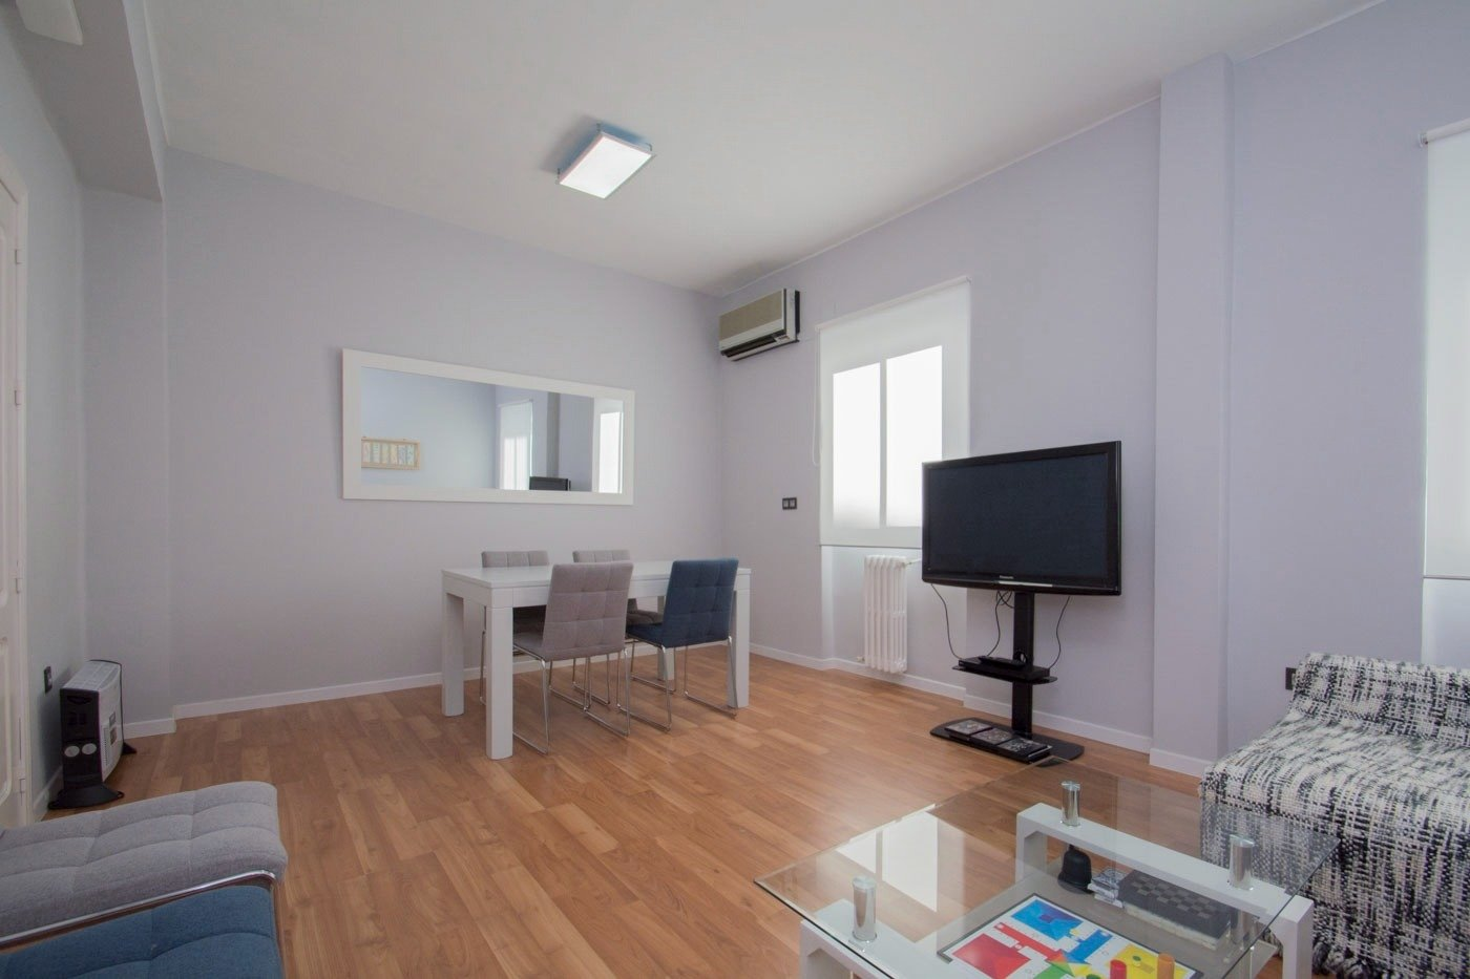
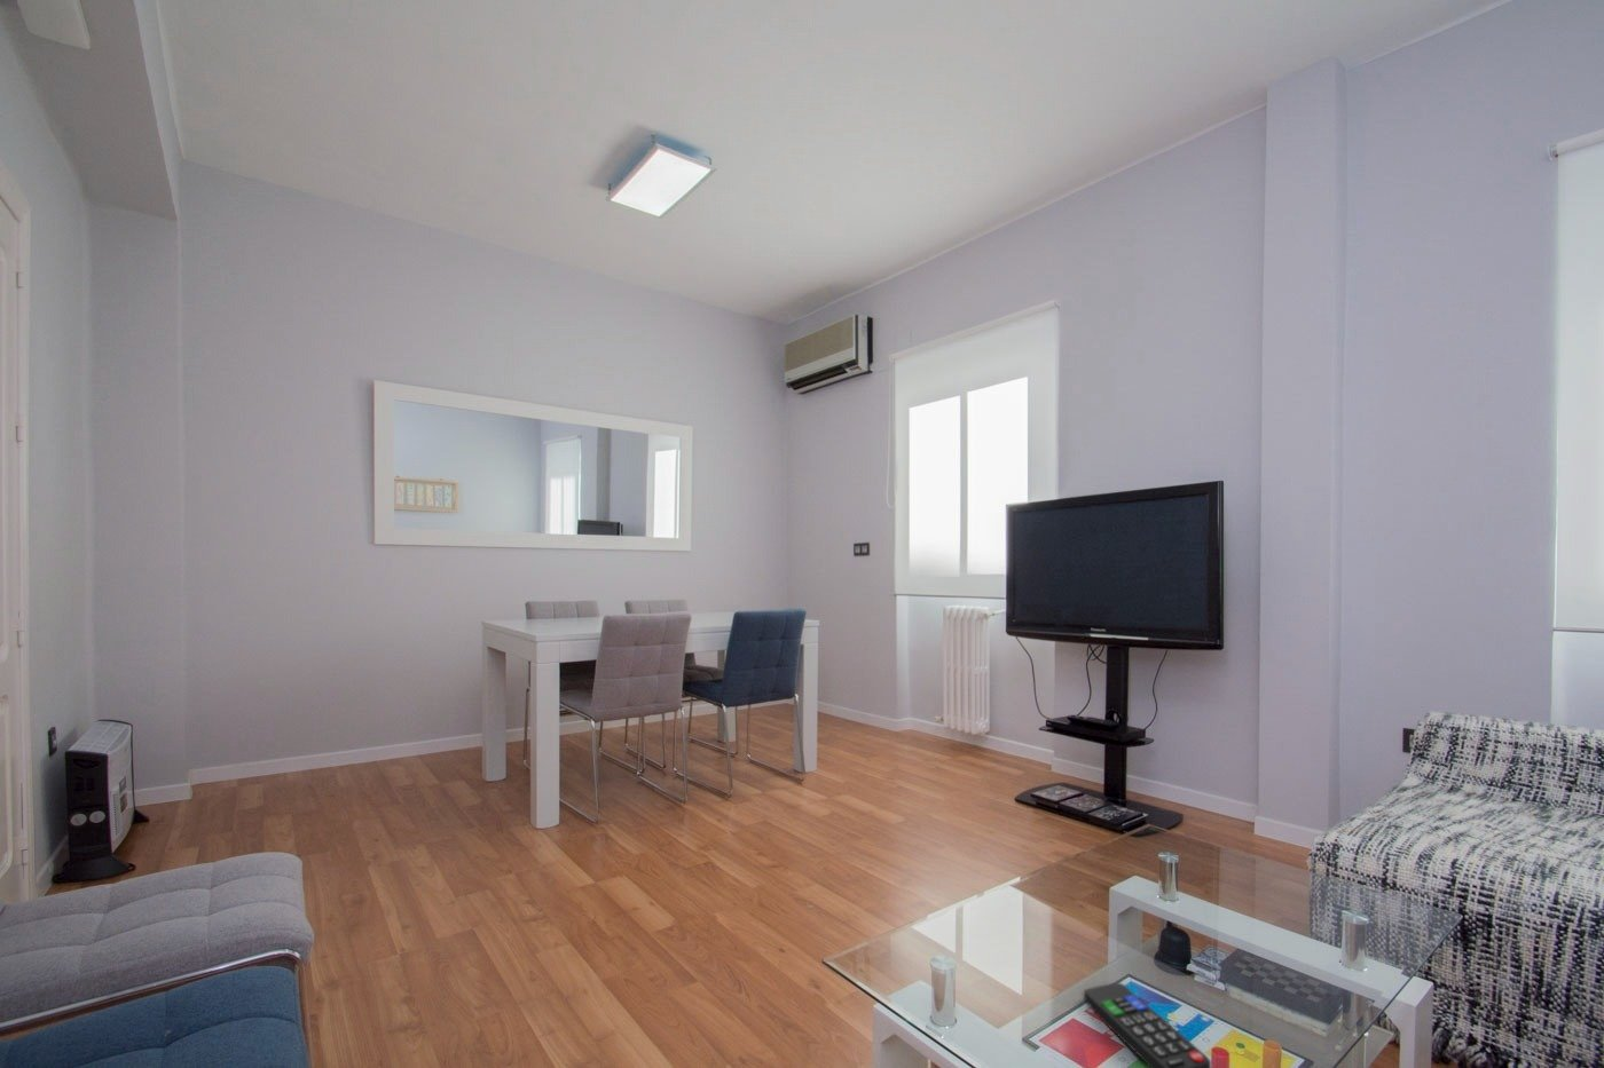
+ remote control (1142, 1027)
